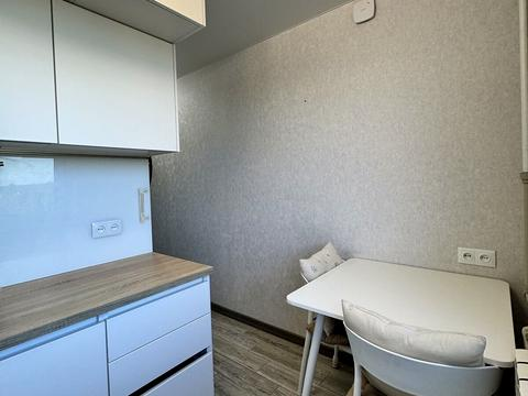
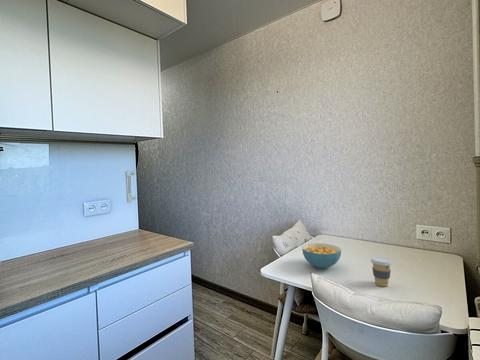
+ coffee cup (381, 271)
+ cereal bowl (321, 257)
